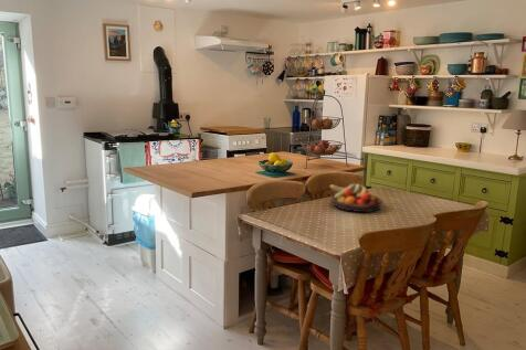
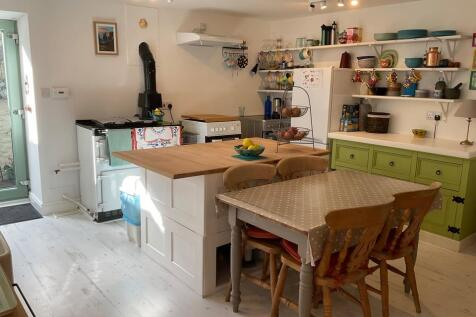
- fruit bowl (356, 195)
